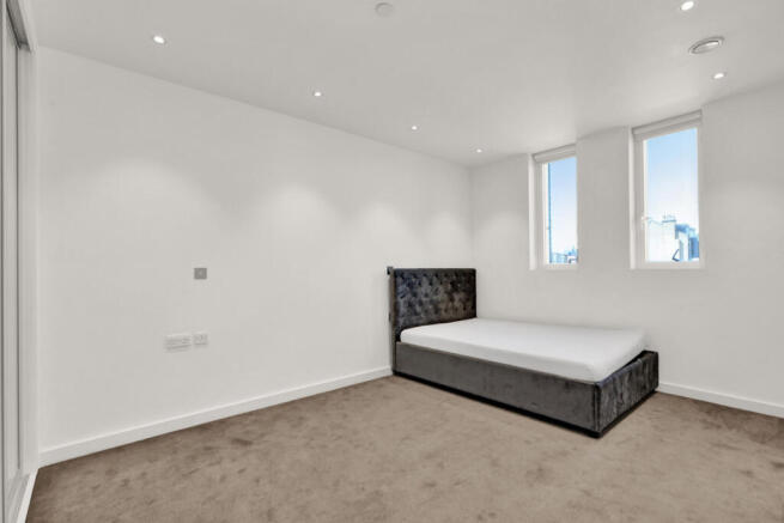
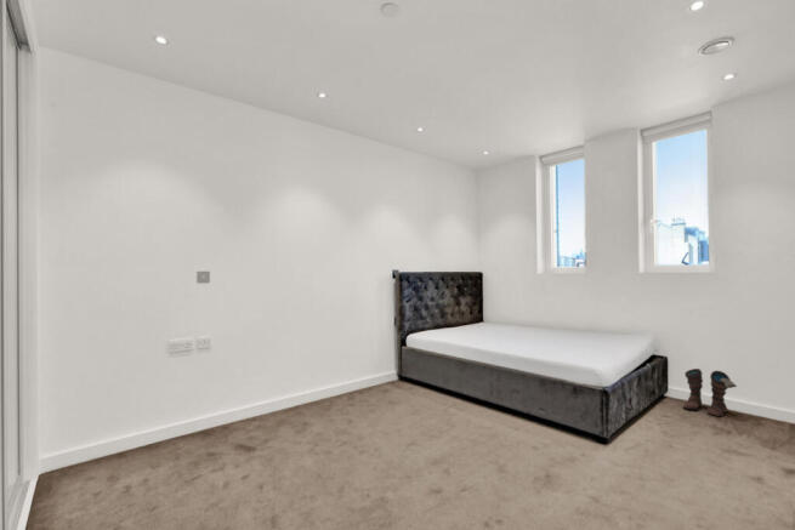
+ boots (711, 391)
